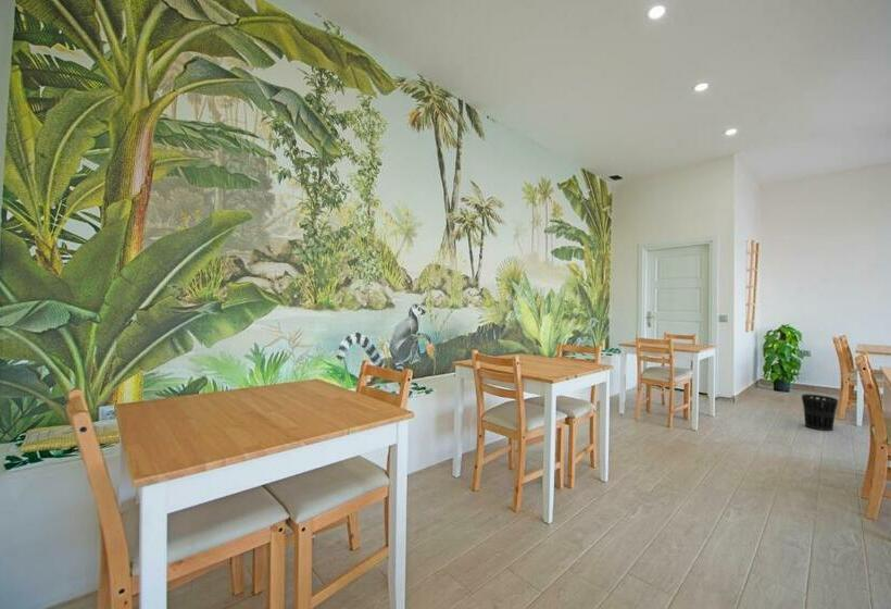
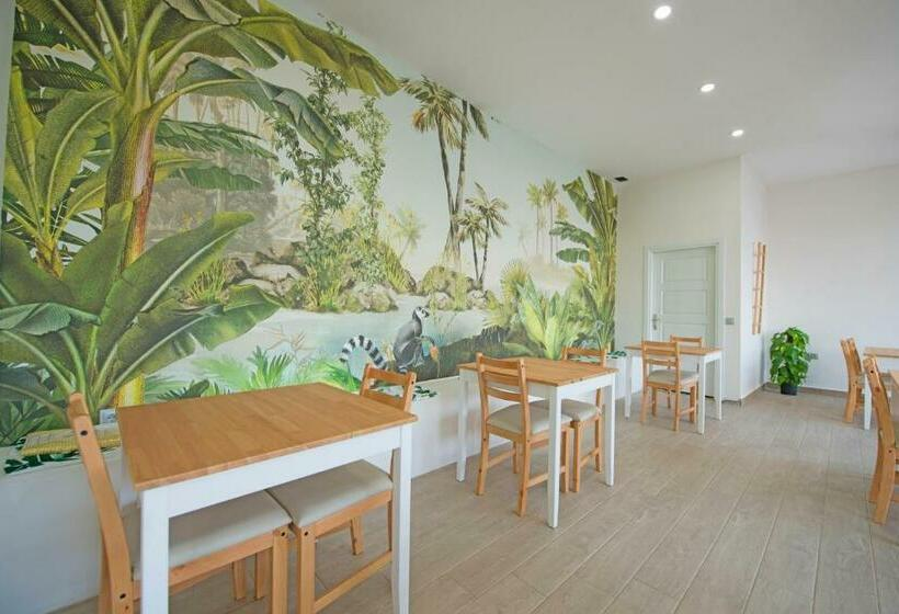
- wastebasket (818, 412)
